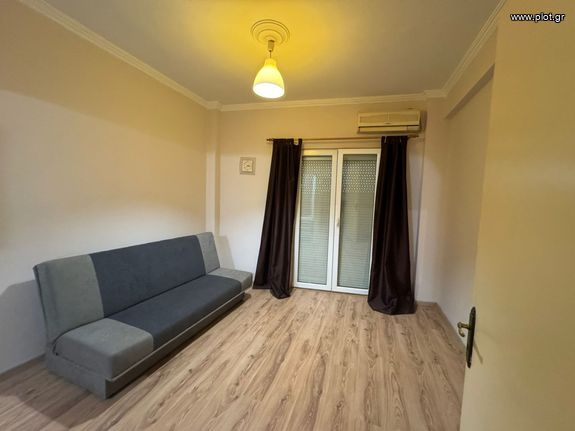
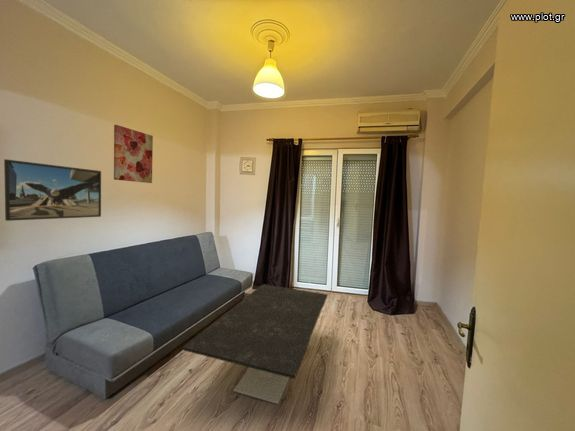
+ wall art (134, 156)
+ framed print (59, 192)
+ coffee table (271, 342)
